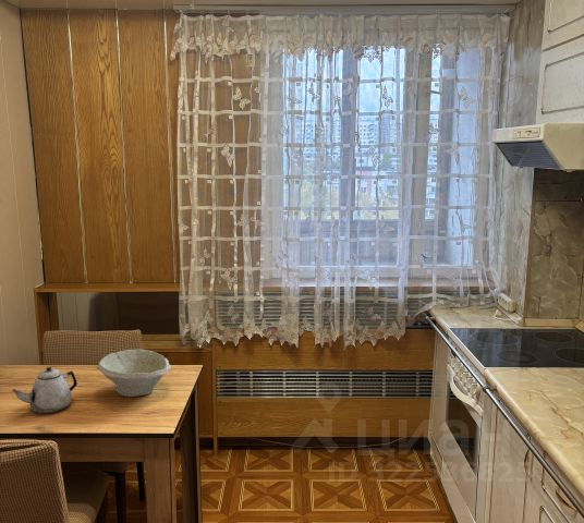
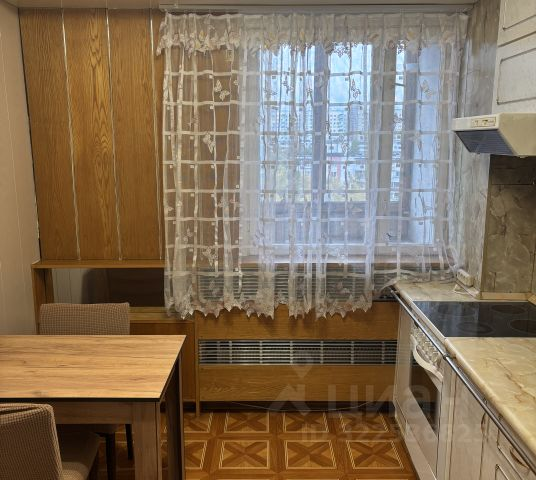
- bowl (135, 375)
- teapot (46, 388)
